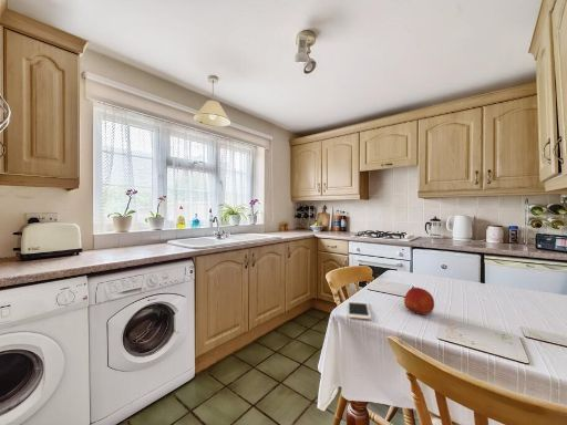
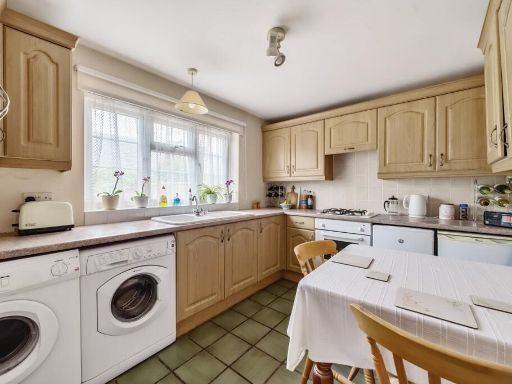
- cell phone (358, 309)
- fruit (419, 300)
